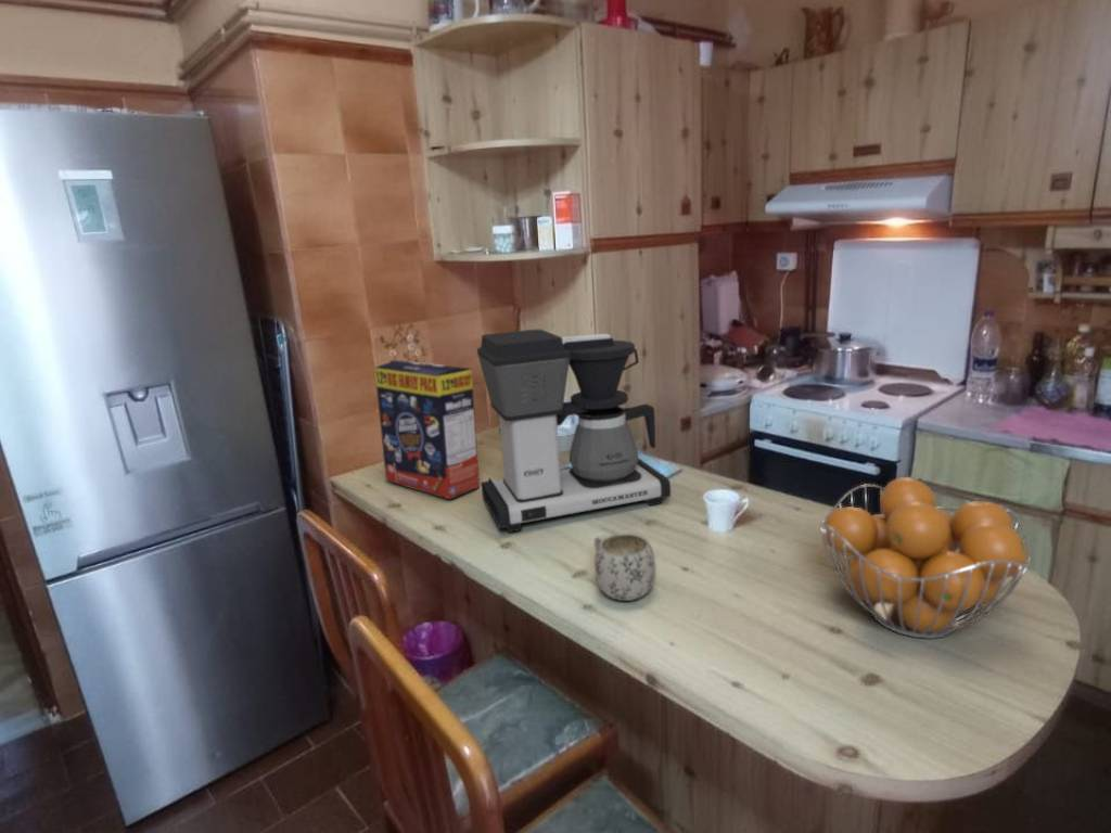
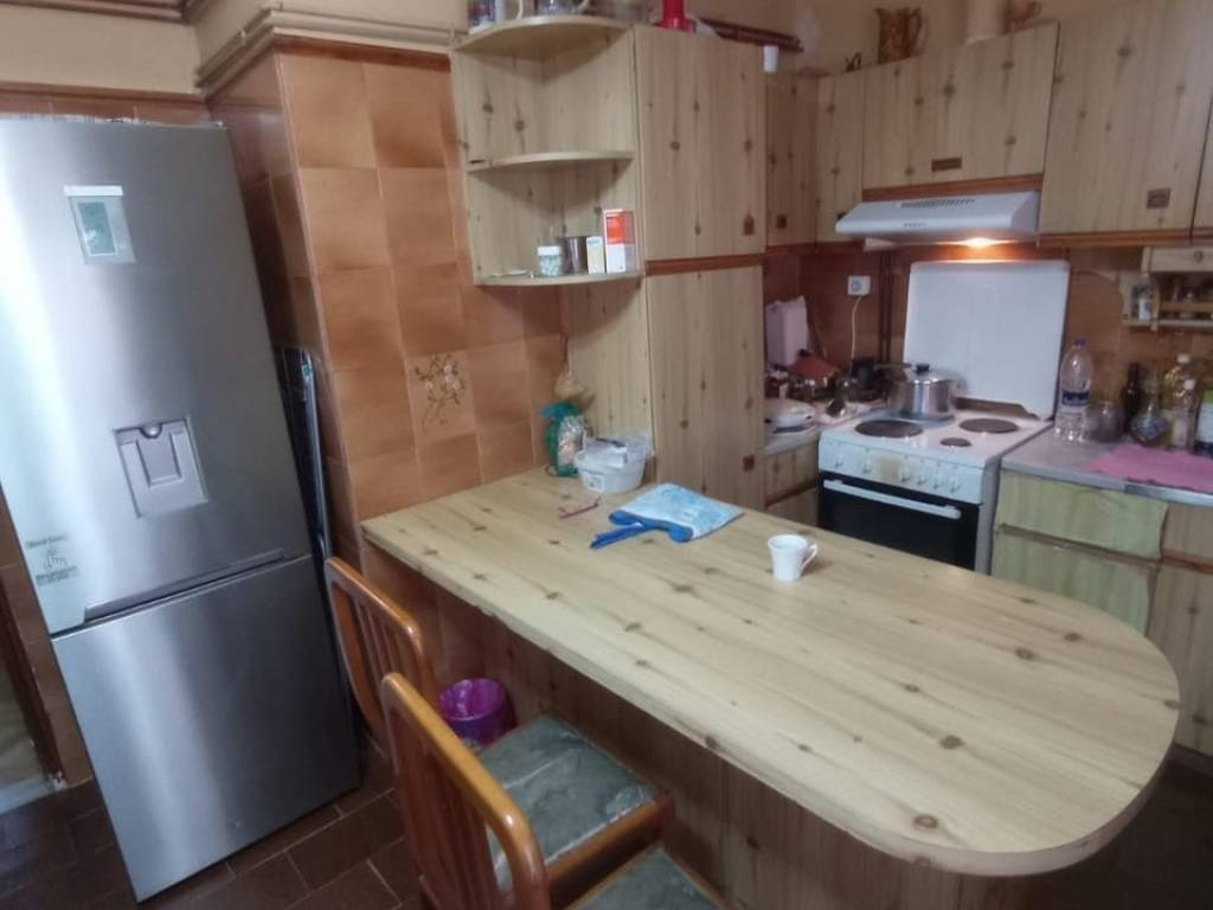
- cereal box (425, 425)
- mug (618, 564)
- fruit basket (917, 555)
- coffee maker (571, 414)
